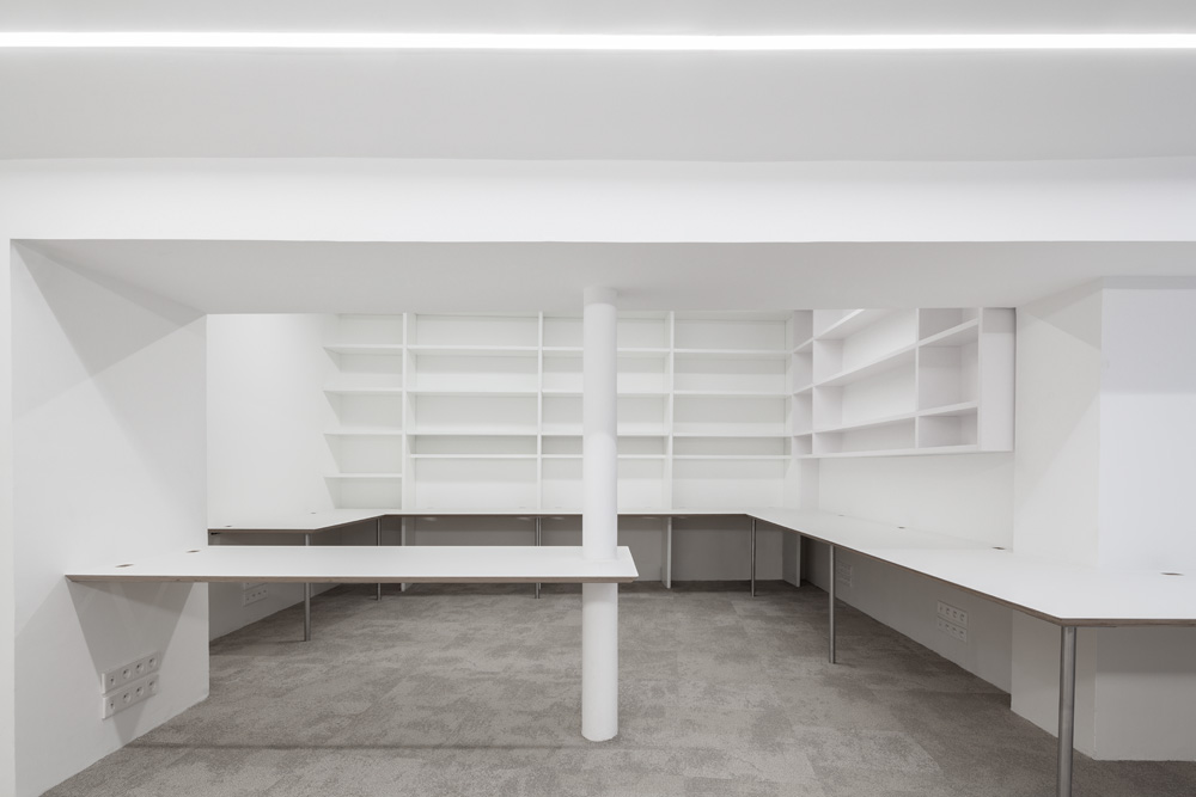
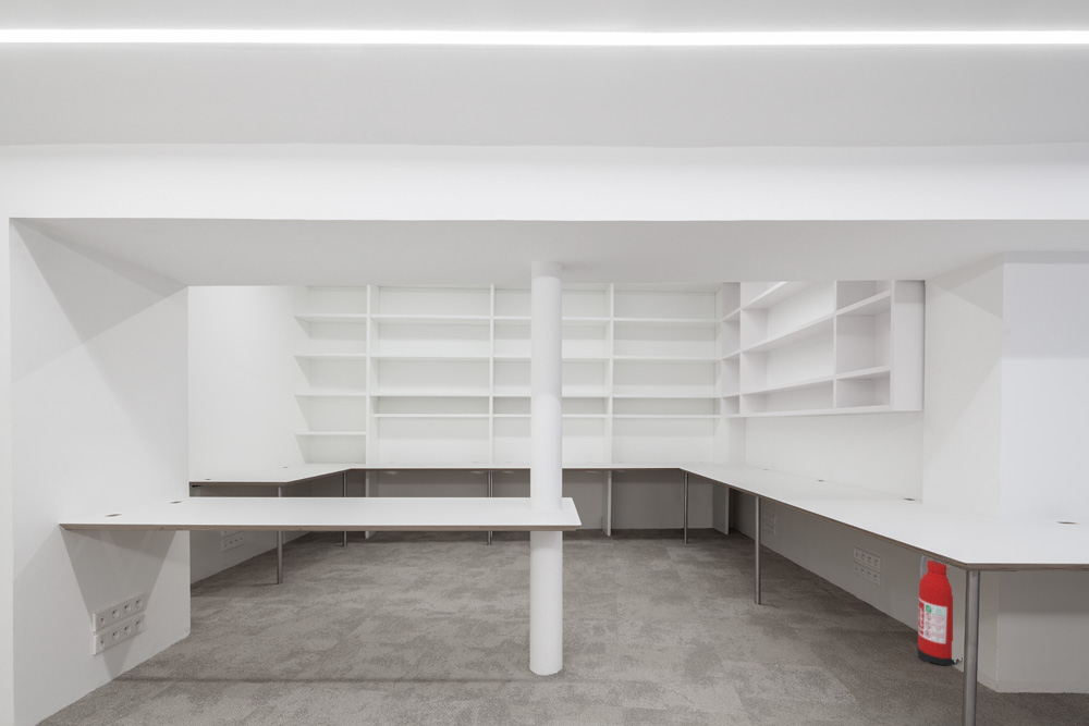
+ fire extinguisher (935, 602)
